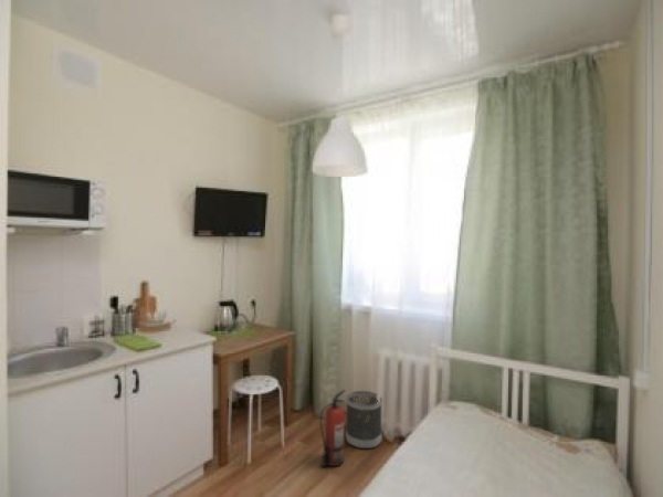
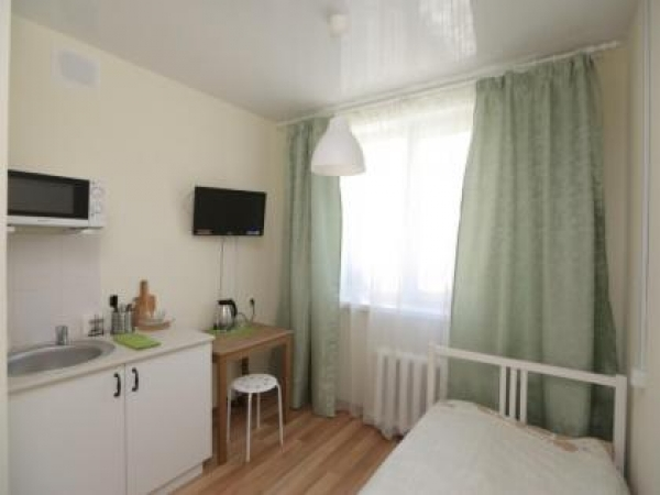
- wastebasket (364, 417)
- fire extinguisher (333, 427)
